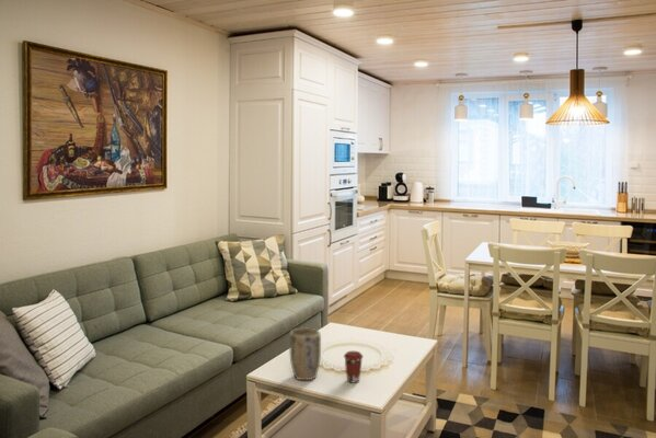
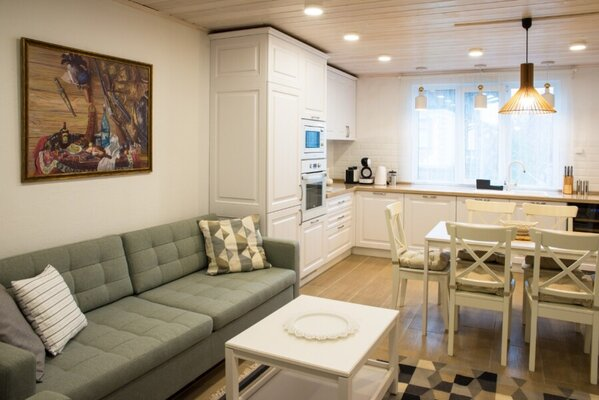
- plant pot (304, 354)
- coffee cup (353, 366)
